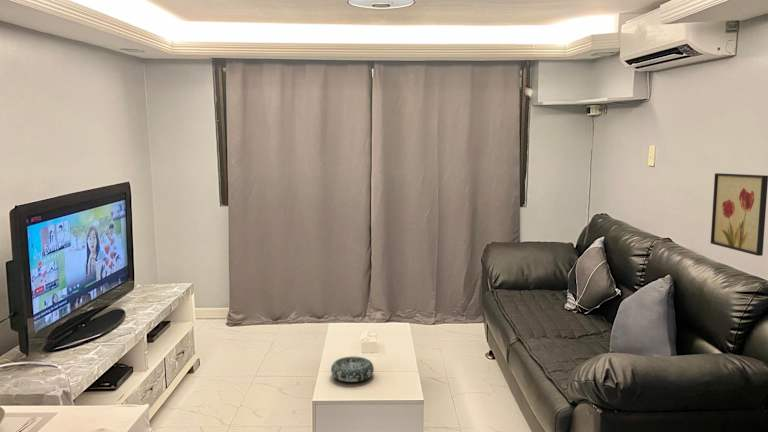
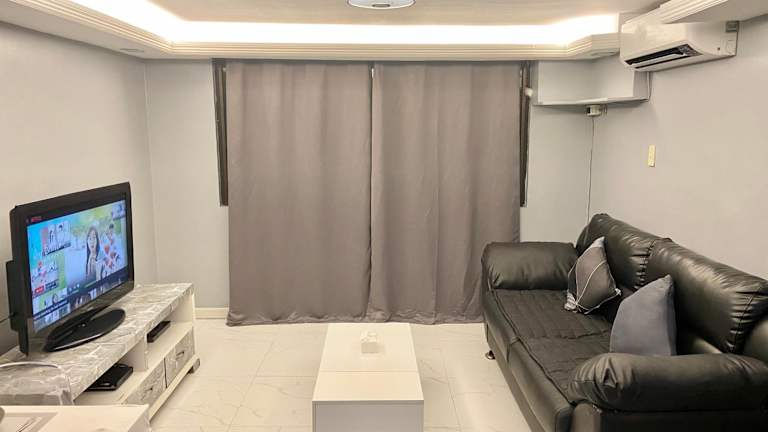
- decorative bowl (352, 369)
- wall art (738, 212)
